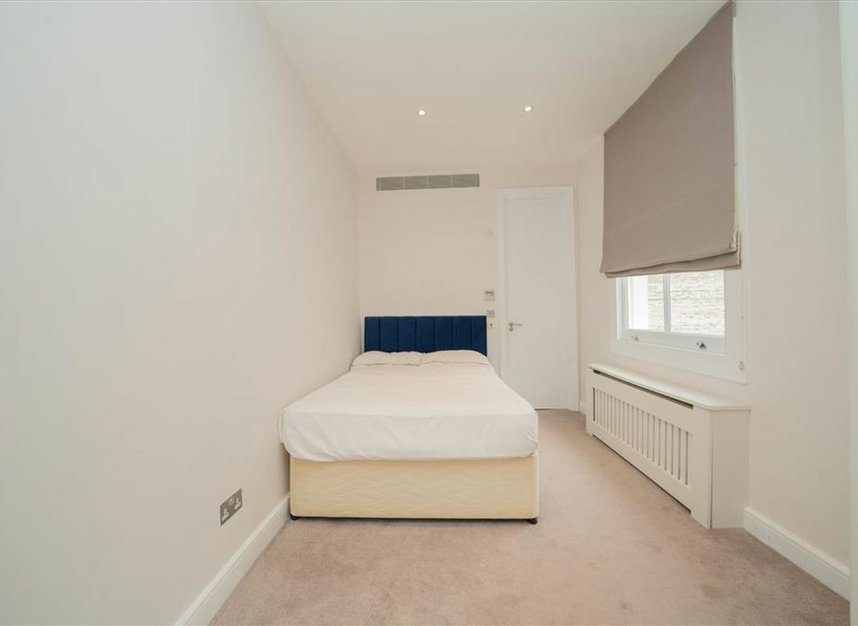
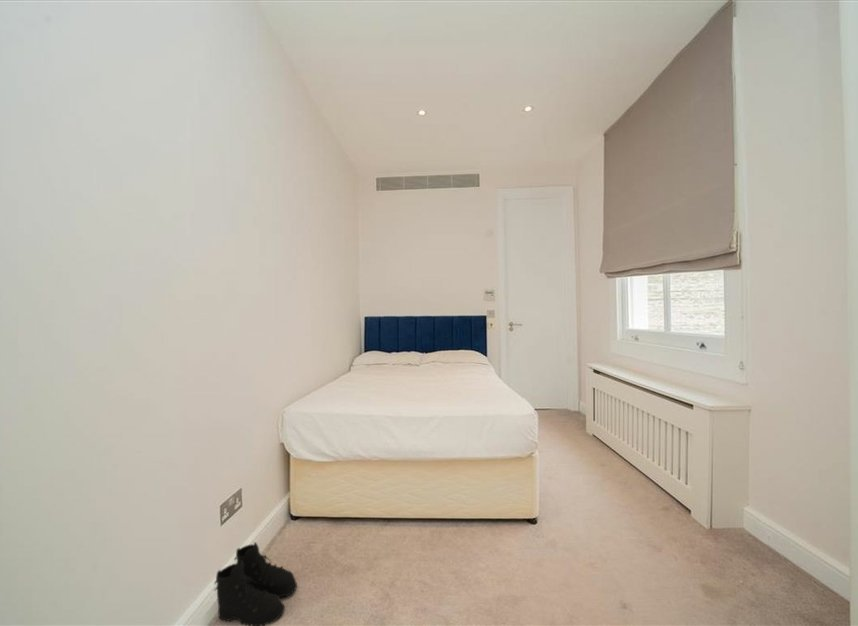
+ boots (257, 577)
